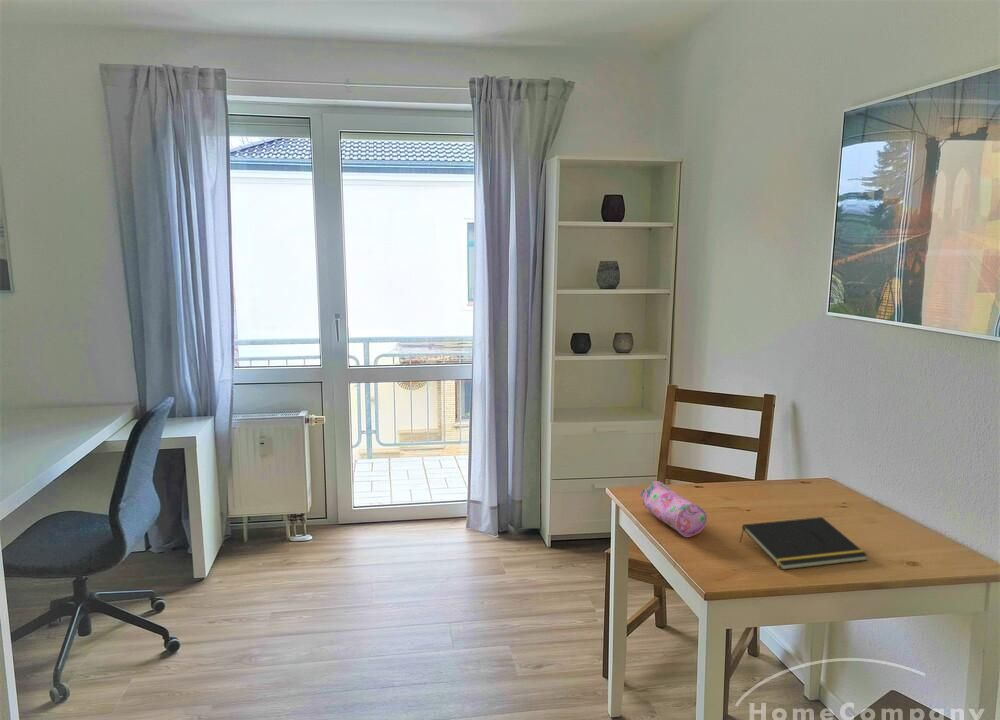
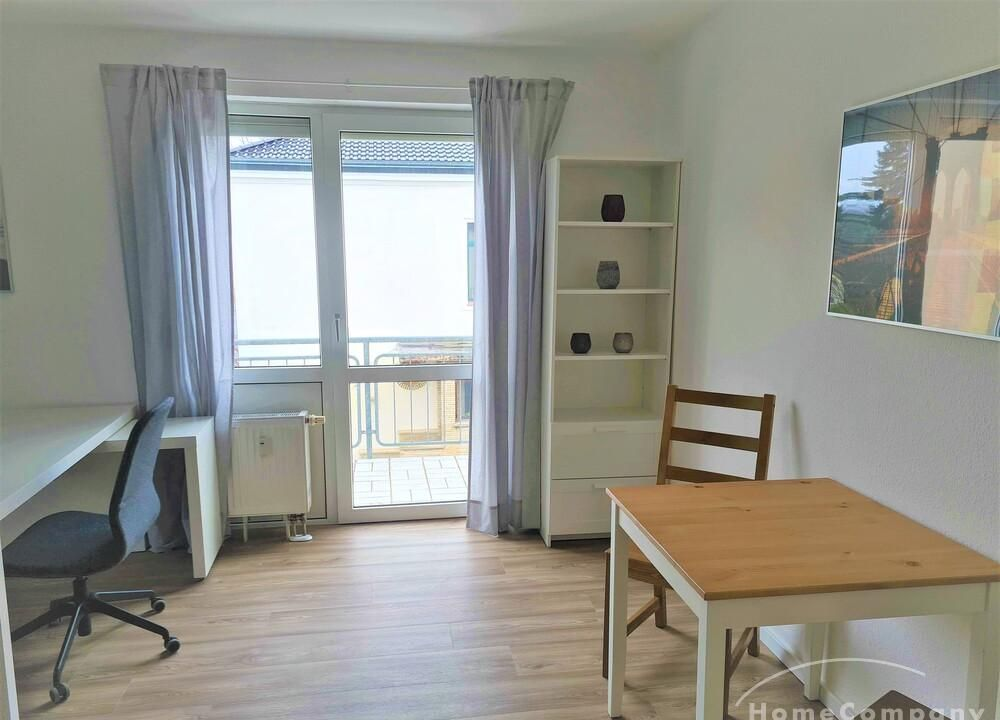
- notepad (803, 541)
- pencil case (672, 507)
